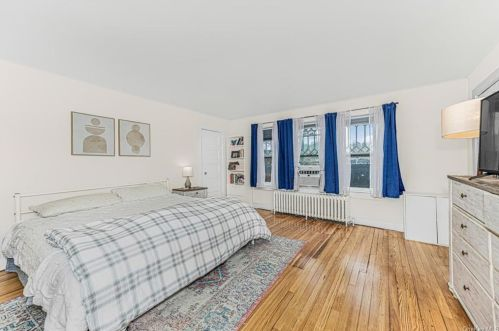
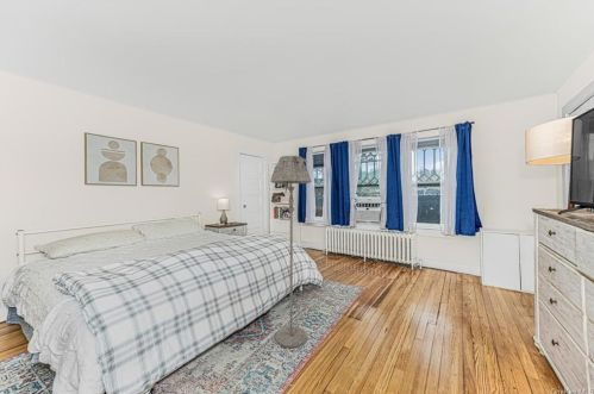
+ floor lamp (290, 246)
